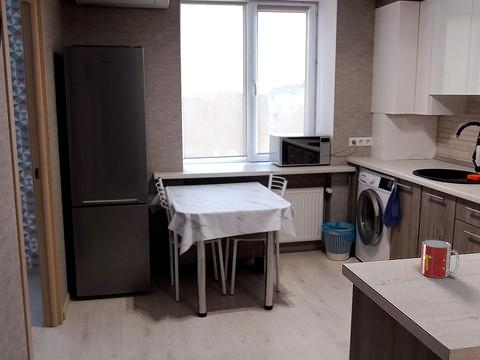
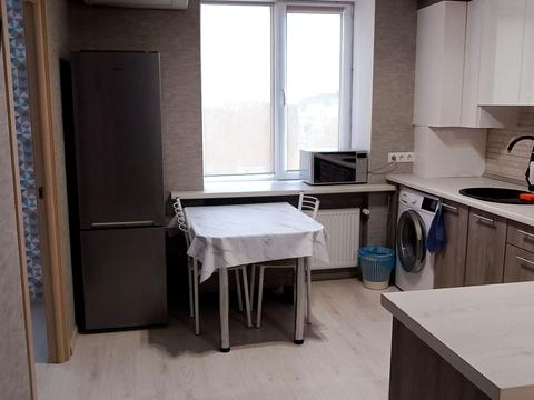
- mug (440, 259)
